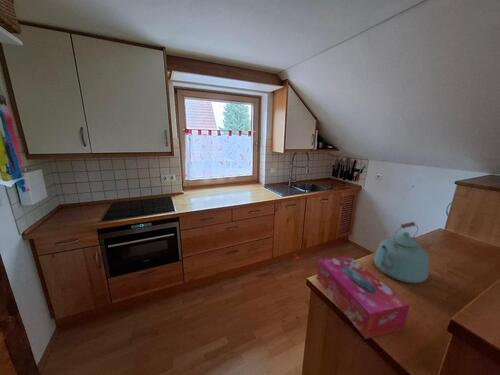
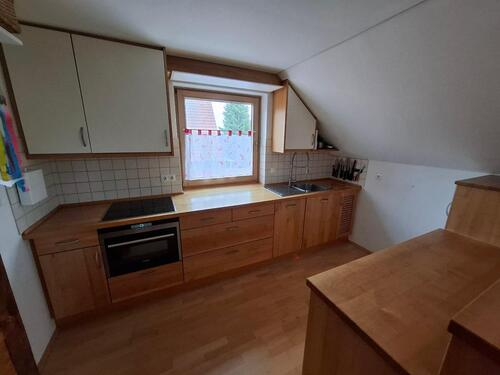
- kettle (400, 248)
- tissue box (355, 289)
